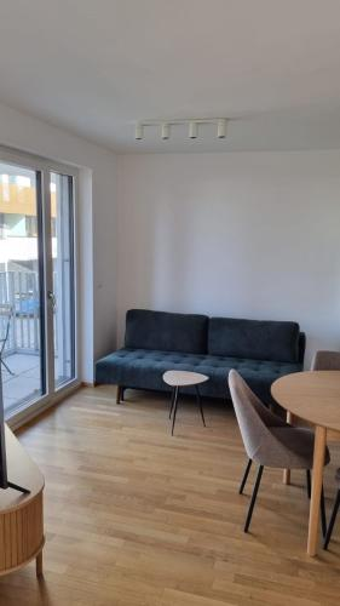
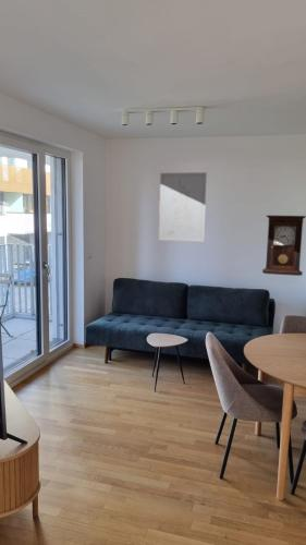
+ pendulum clock (283, 244)
+ wall art (182, 207)
